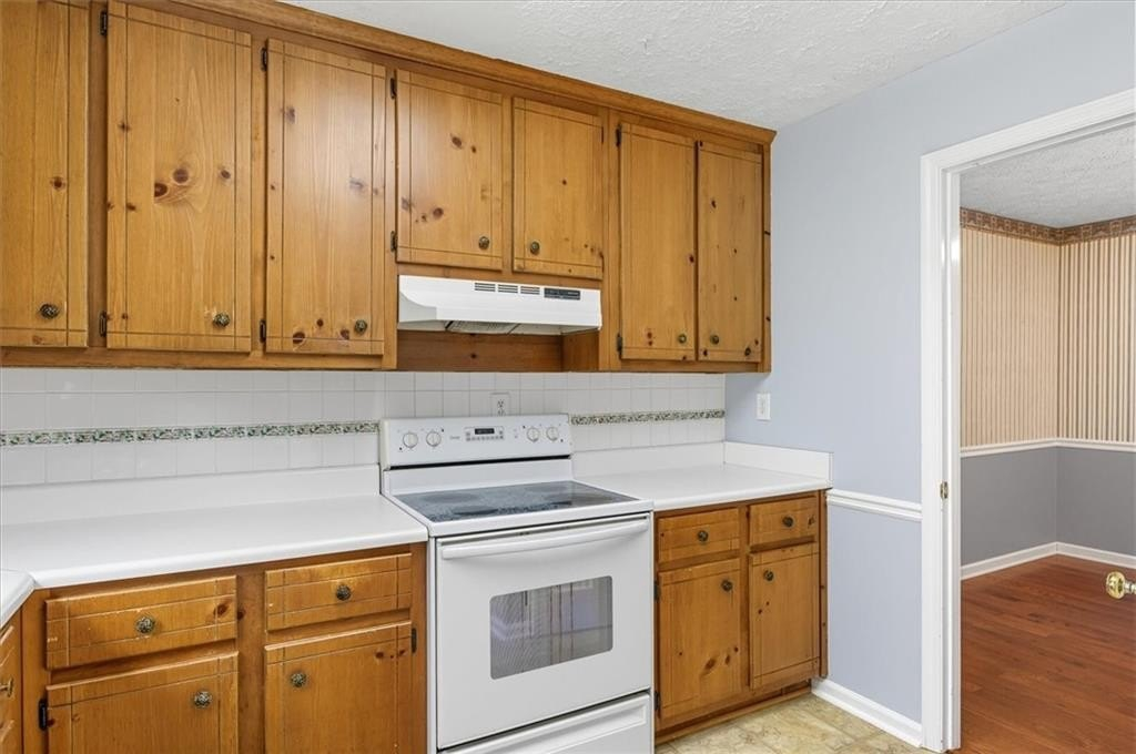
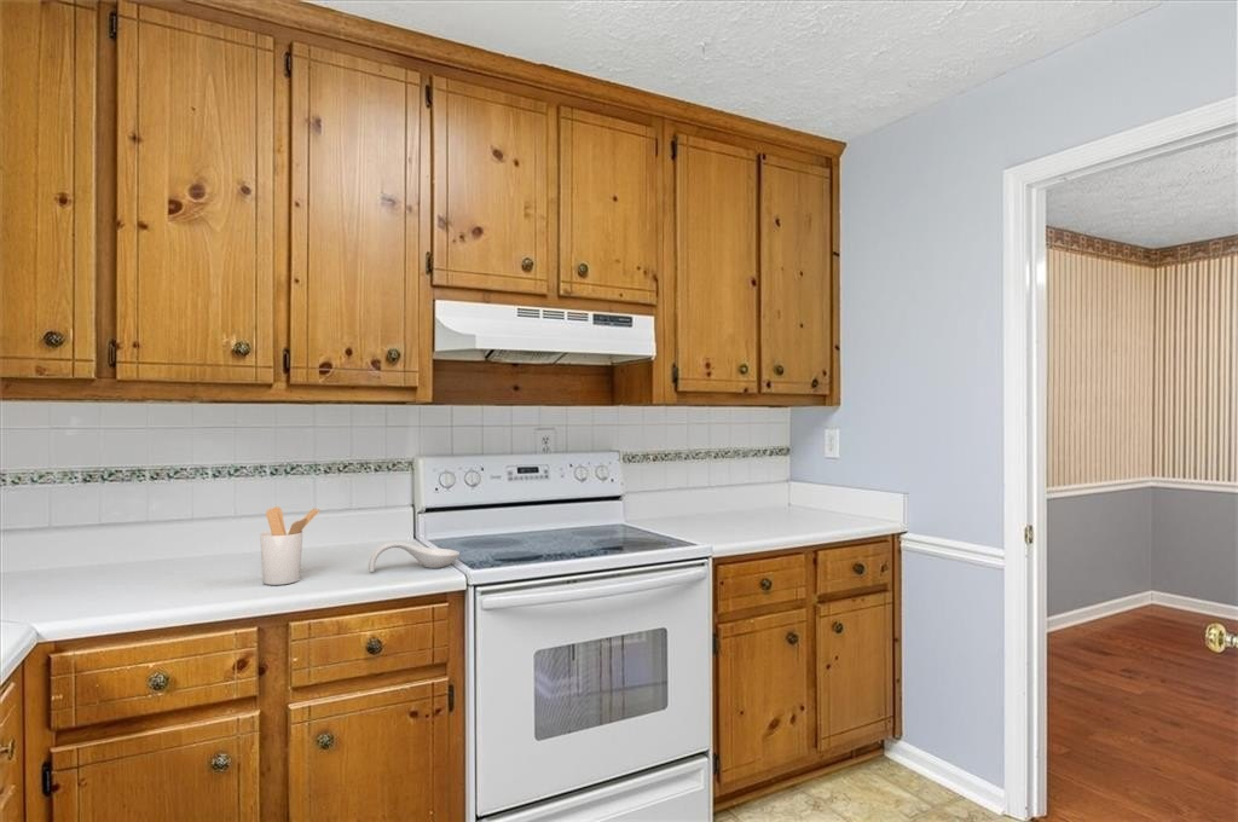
+ spoon rest (415, 554)
+ utensil holder (291, 543)
